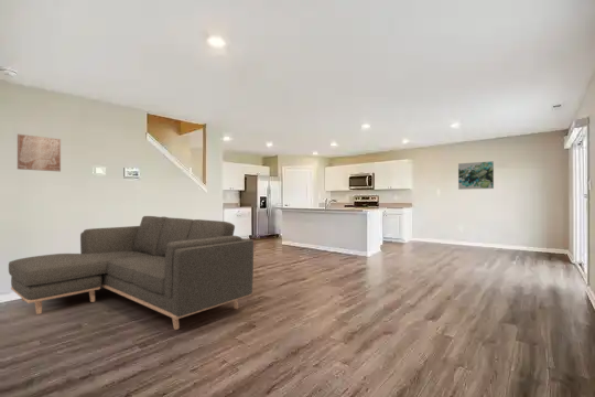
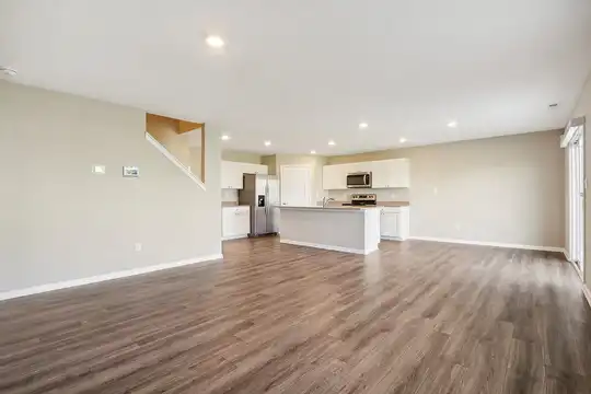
- wall art (40, 153)
- sofa (127, 262)
- wall art (475, 175)
